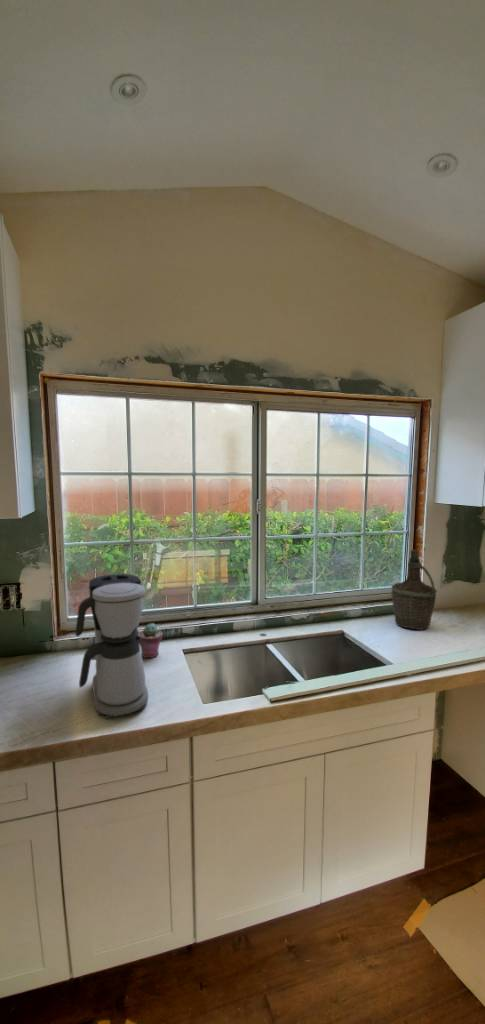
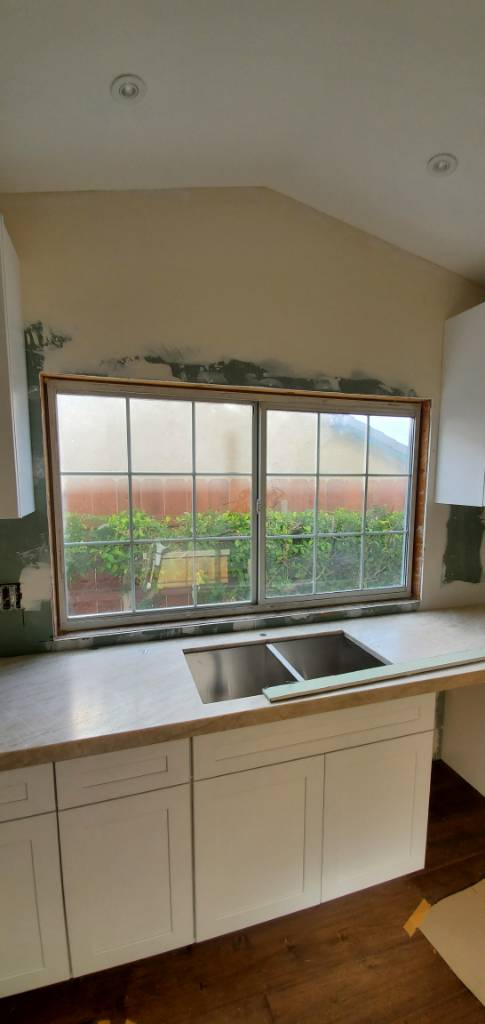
- potted succulent (150, 639)
- coffee maker (110, 640)
- bottle (413, 587)
